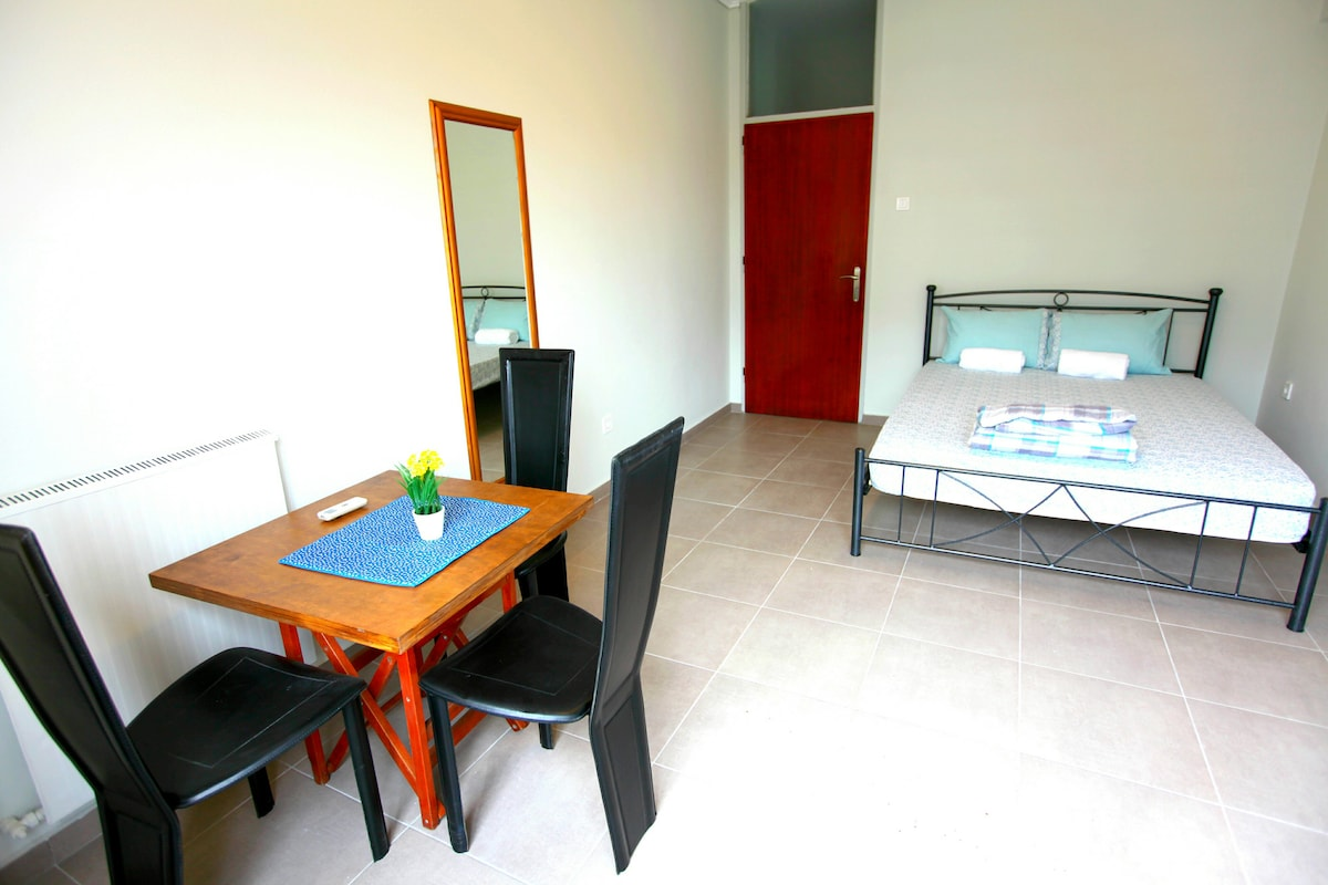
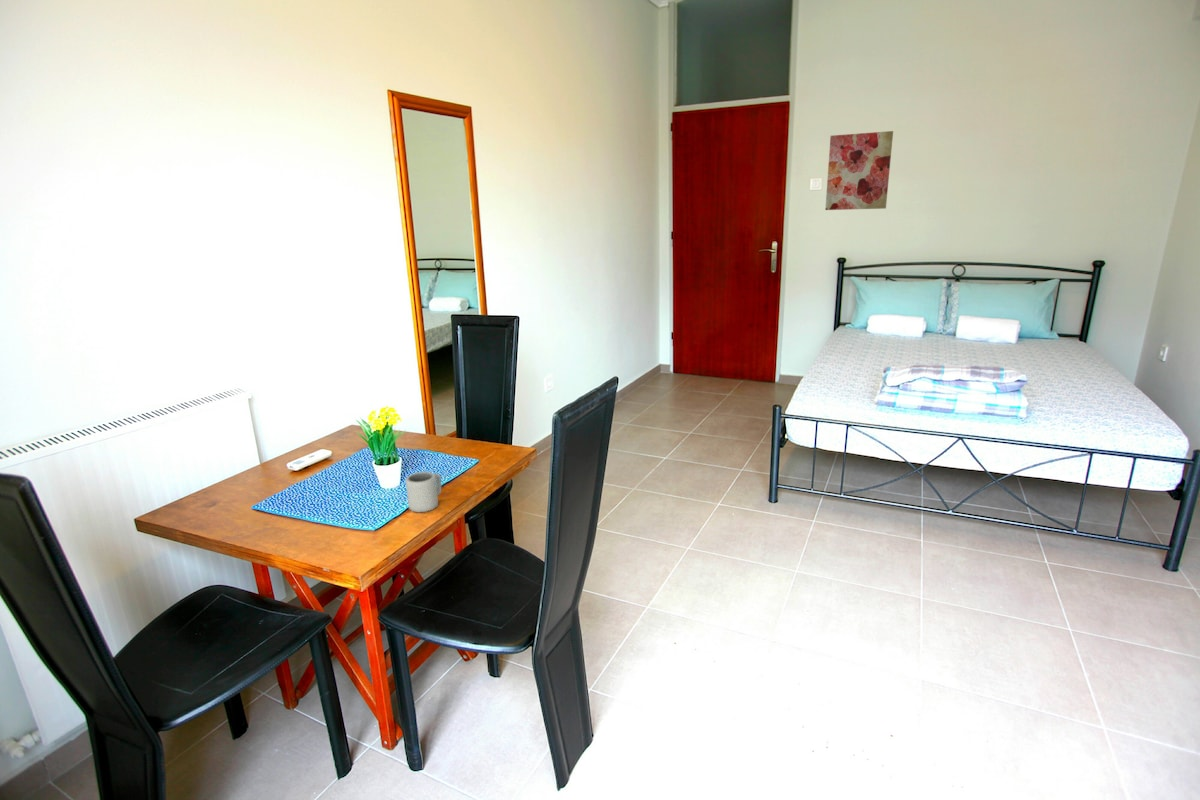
+ cup (425, 489)
+ wall art (858, 172)
